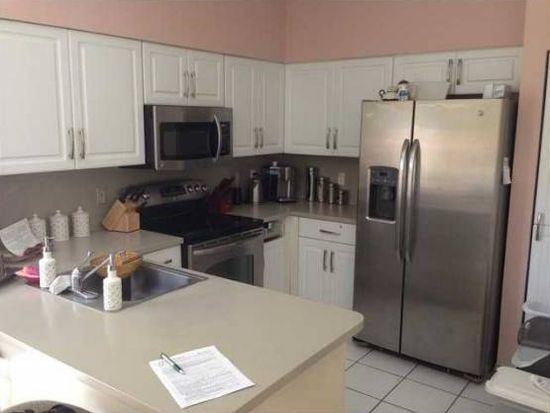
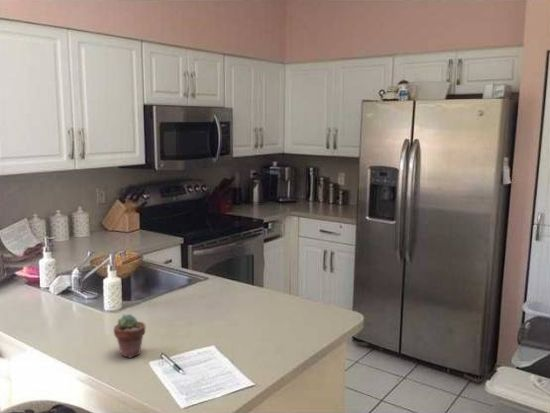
+ potted succulent (129, 333)
